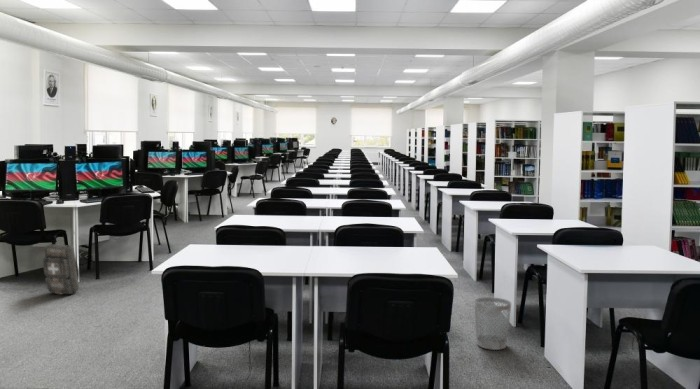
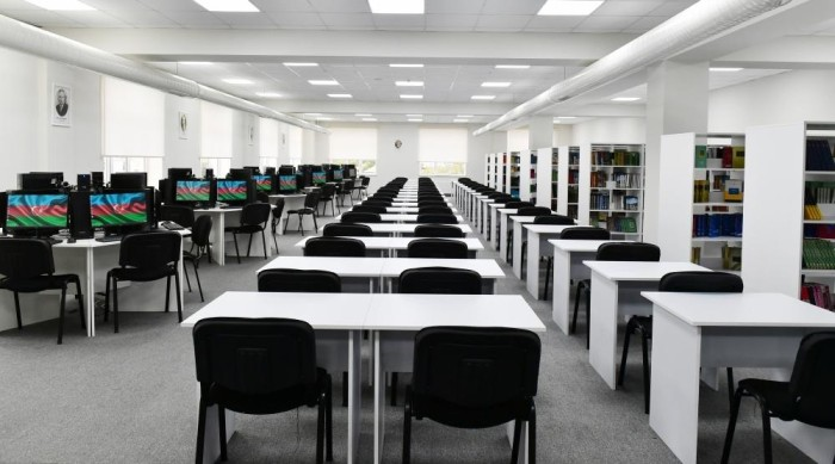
- backpack (61, 268)
- wastebasket (492, 323)
